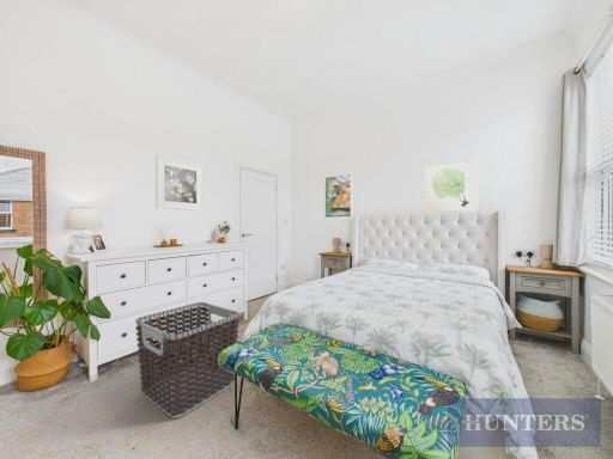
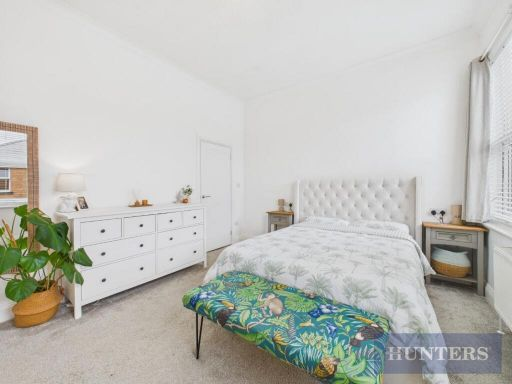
- wall art (450, 188)
- clothes hamper (189, 351)
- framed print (181, 185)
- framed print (338, 196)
